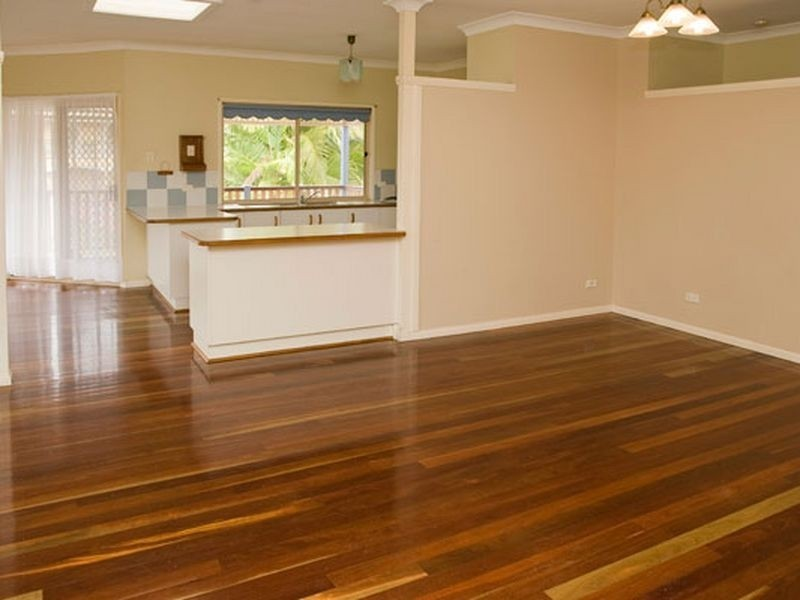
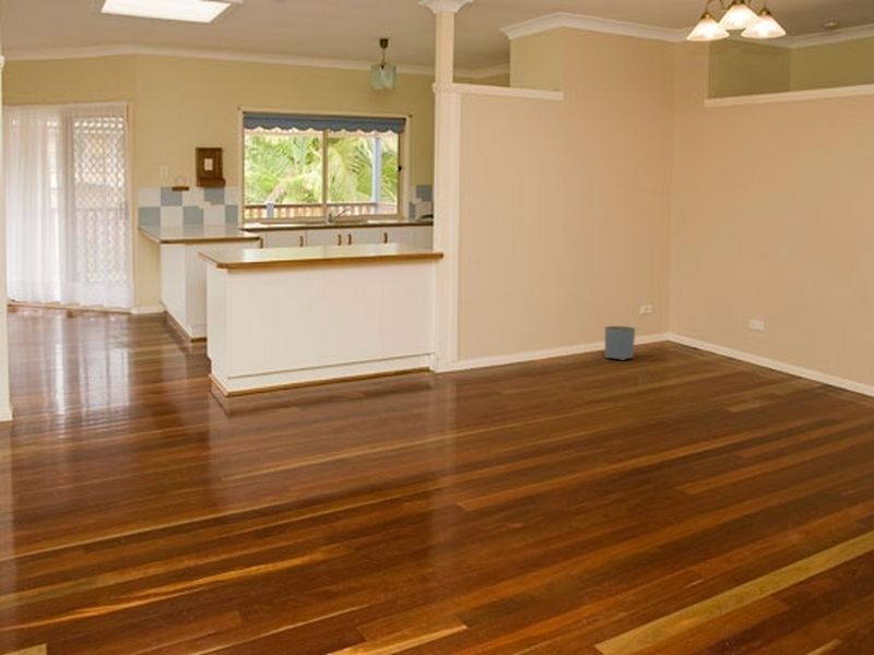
+ planter (619, 343)
